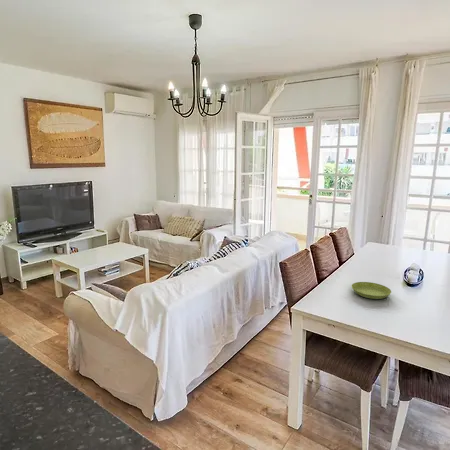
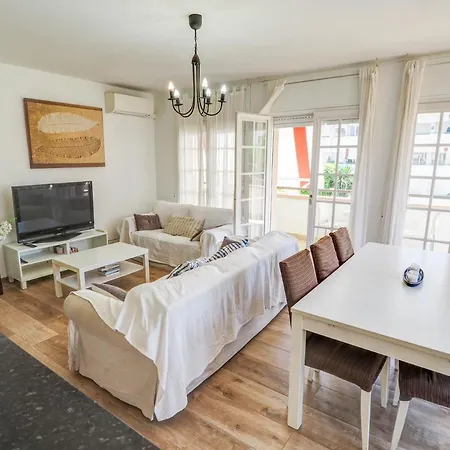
- saucer (370, 290)
